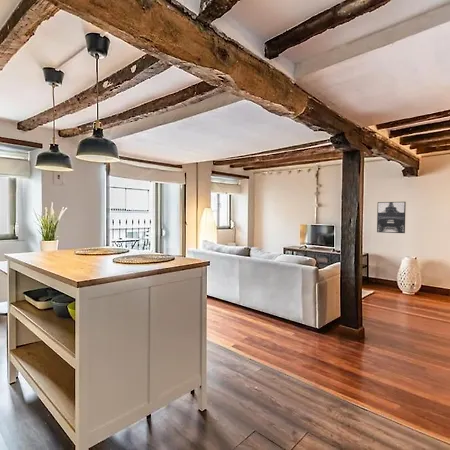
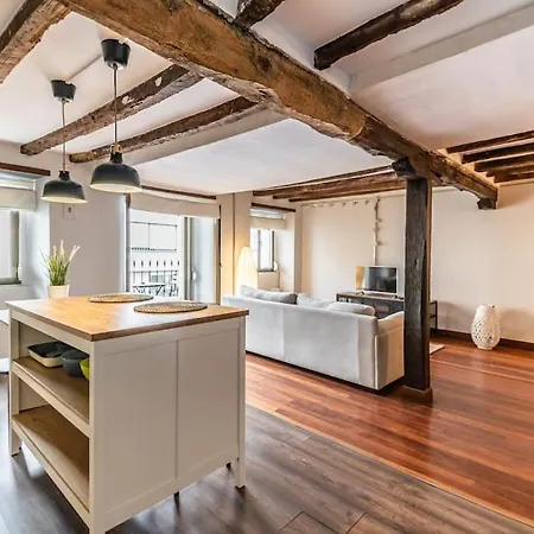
- wall art (391, 217)
